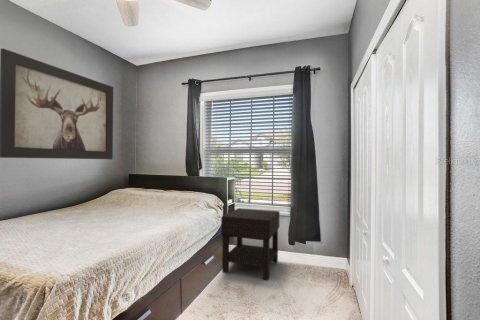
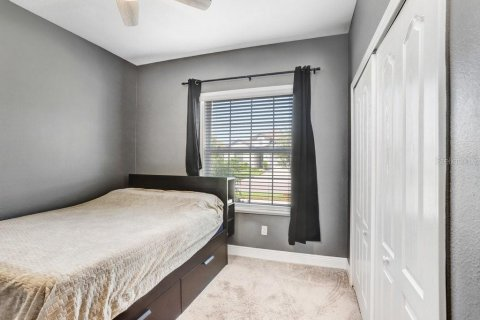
- nightstand (251, 238)
- wall art (67, 115)
